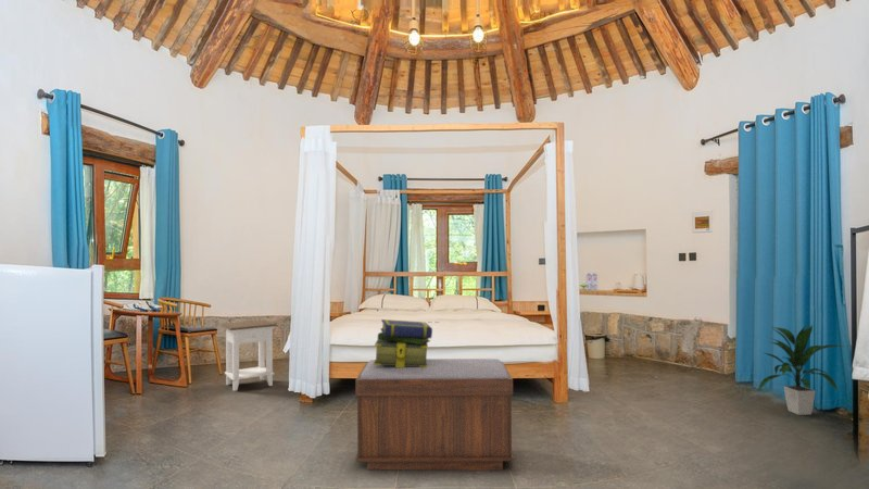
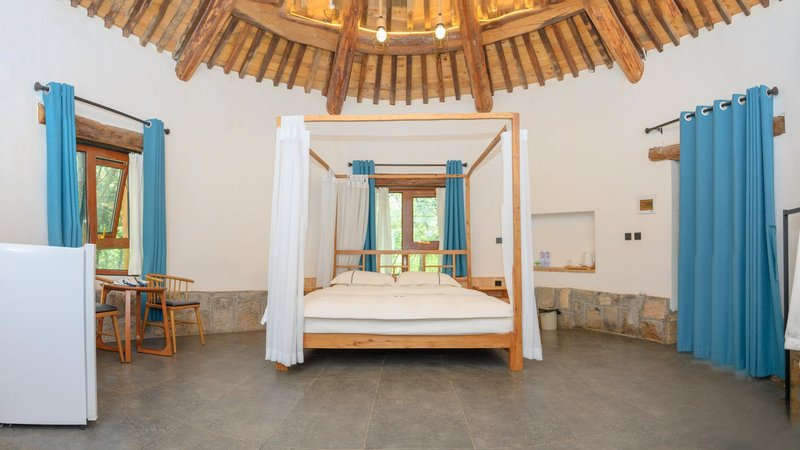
- indoor plant (794, 366)
- bench (434, 410)
- stack of books (403, 341)
- nightstand (259, 354)
